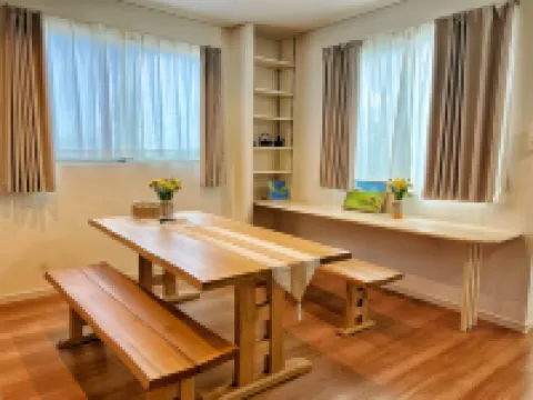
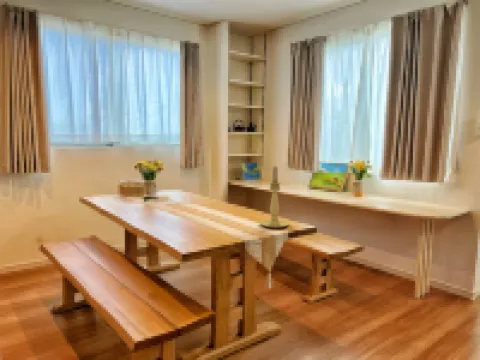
+ candle holder (274, 195)
